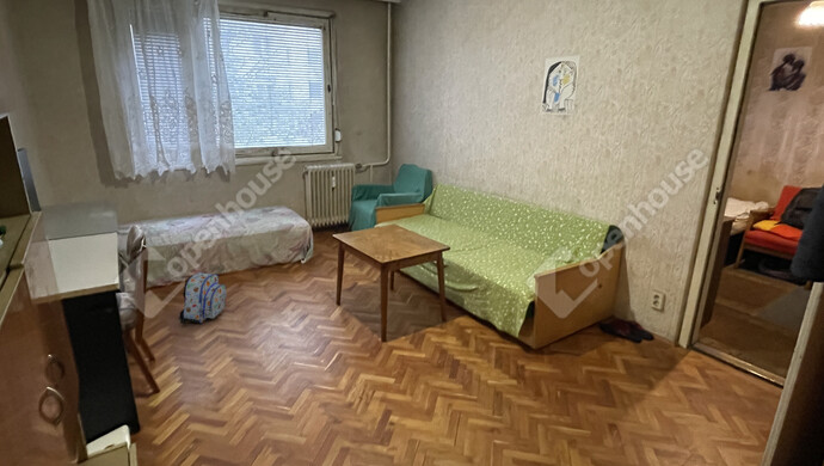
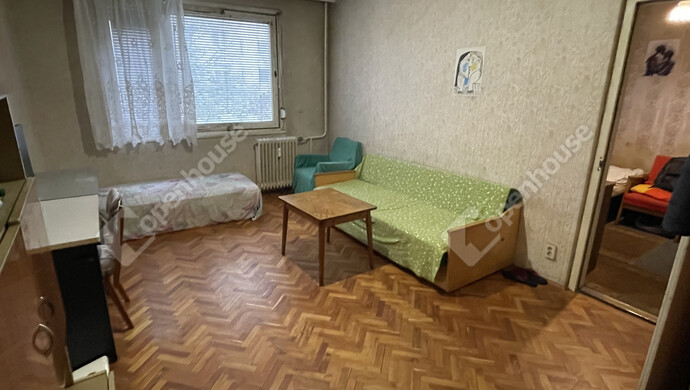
- backpack (203, 295)
